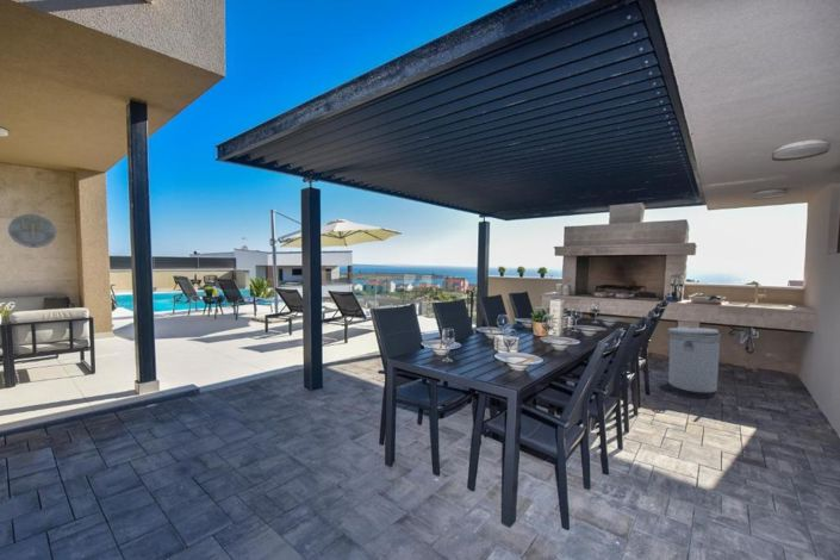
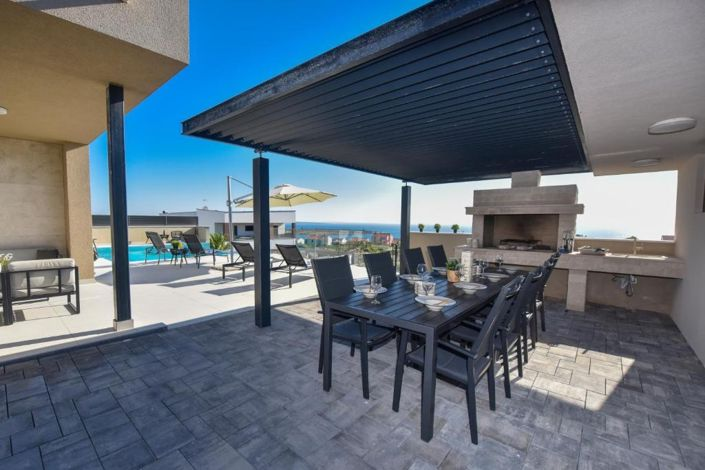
- wall decoration (32, 230)
- can (691, 356)
